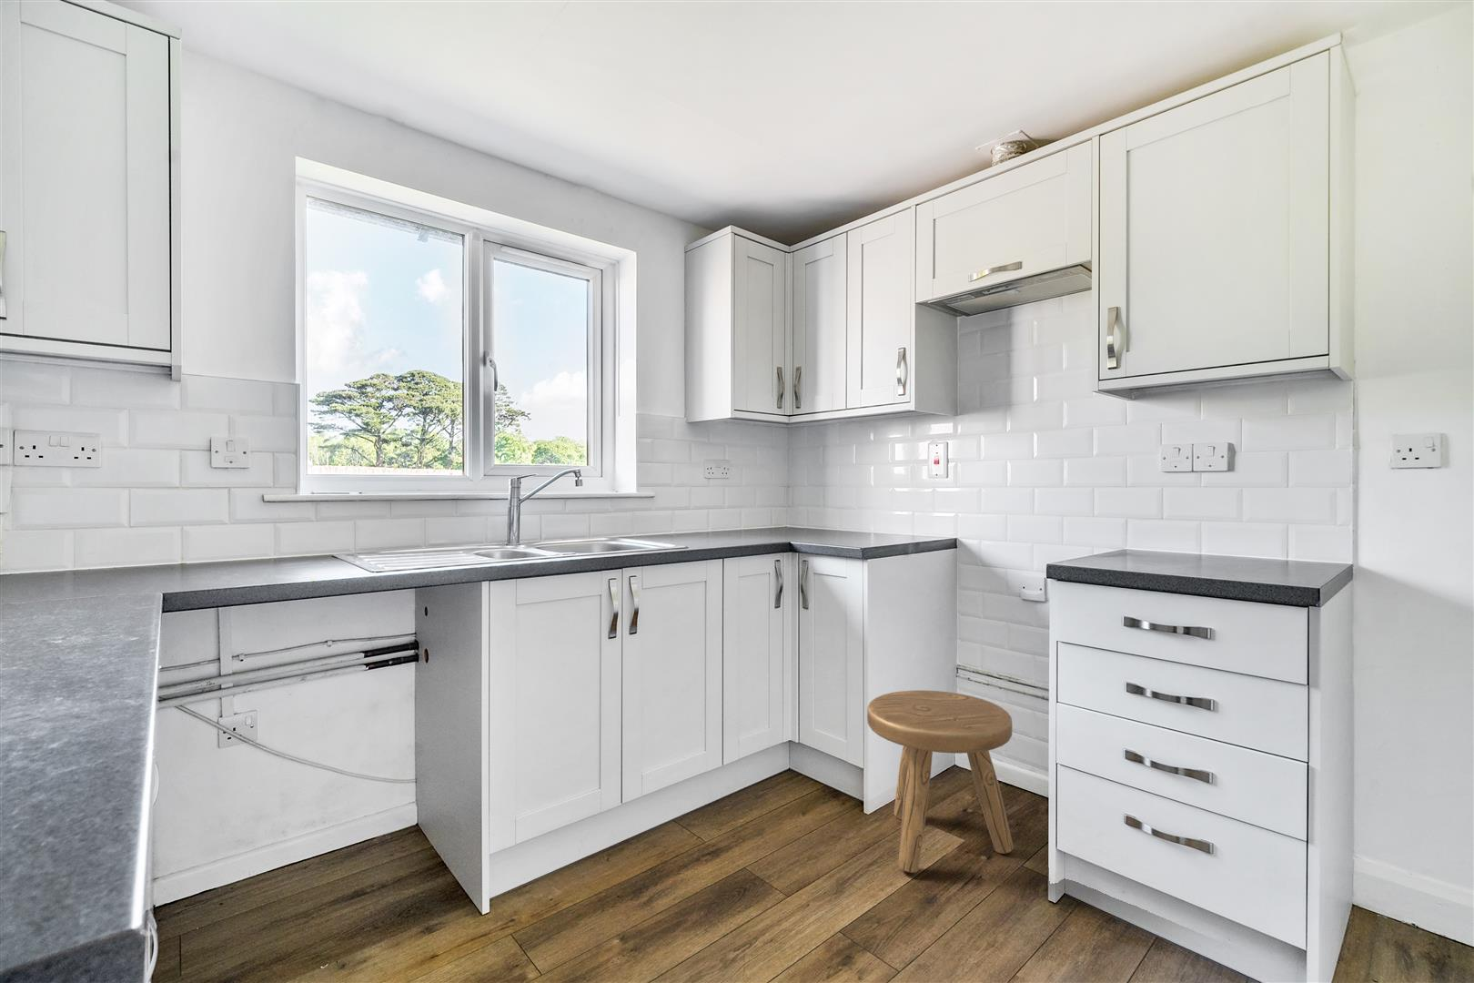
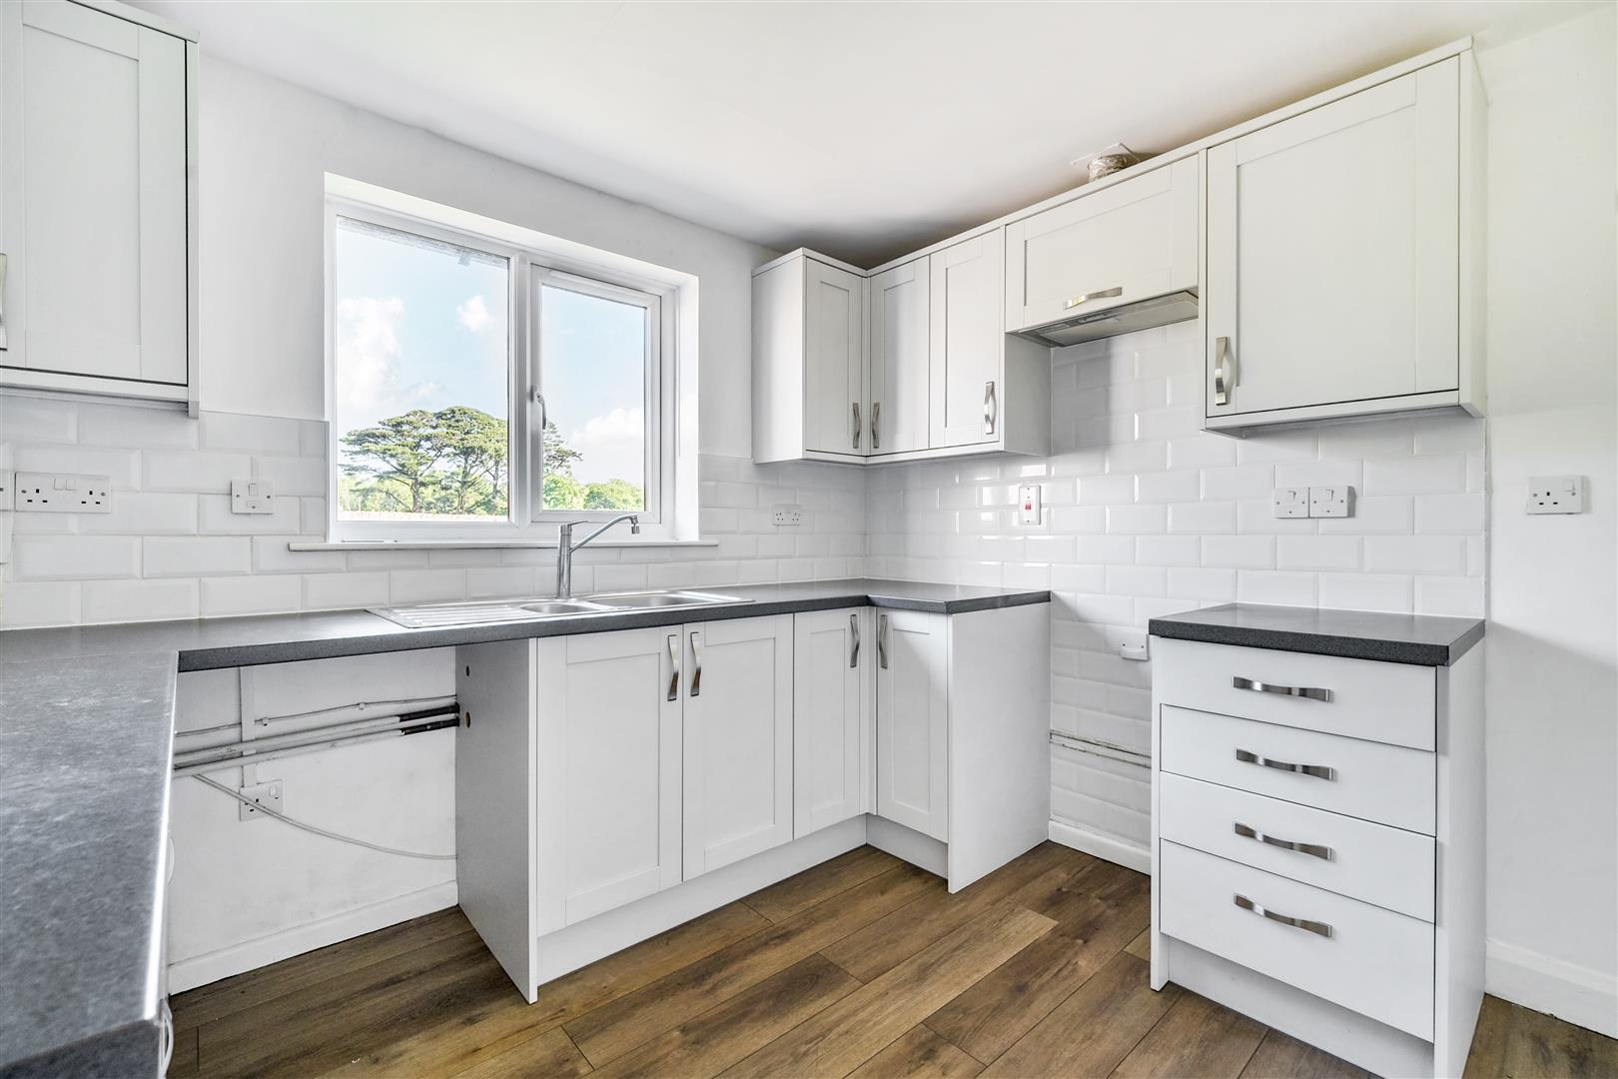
- stool (930, 777)
